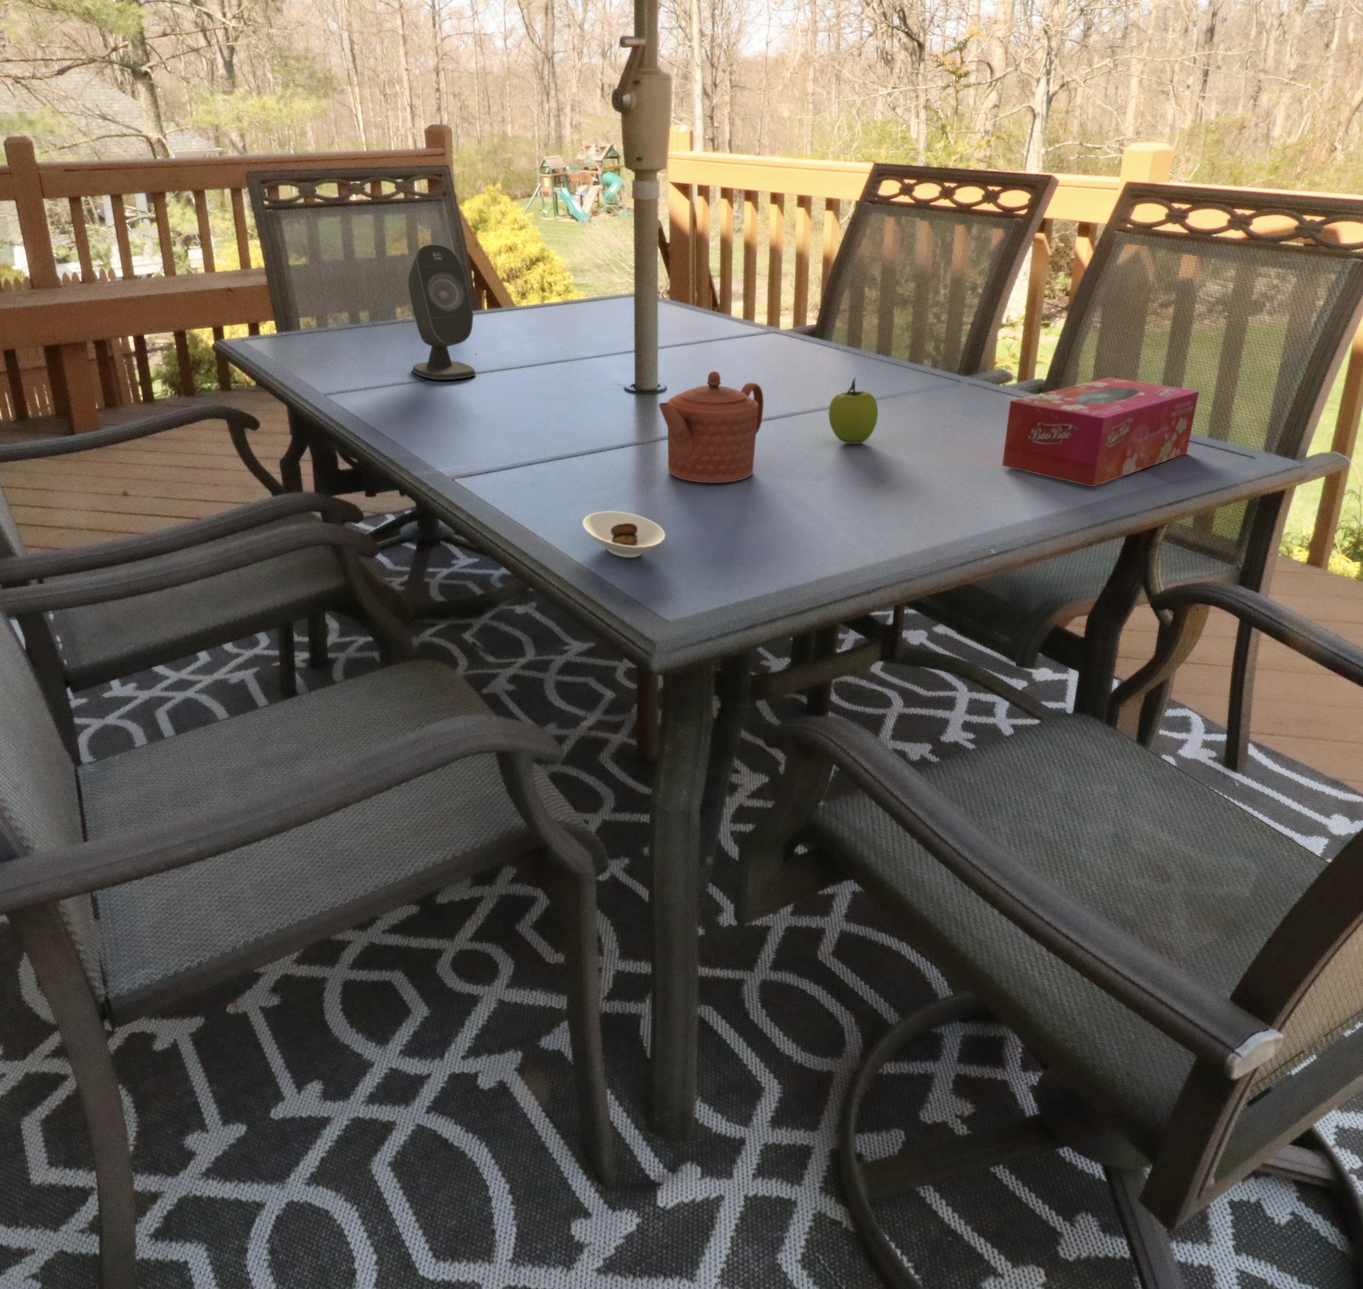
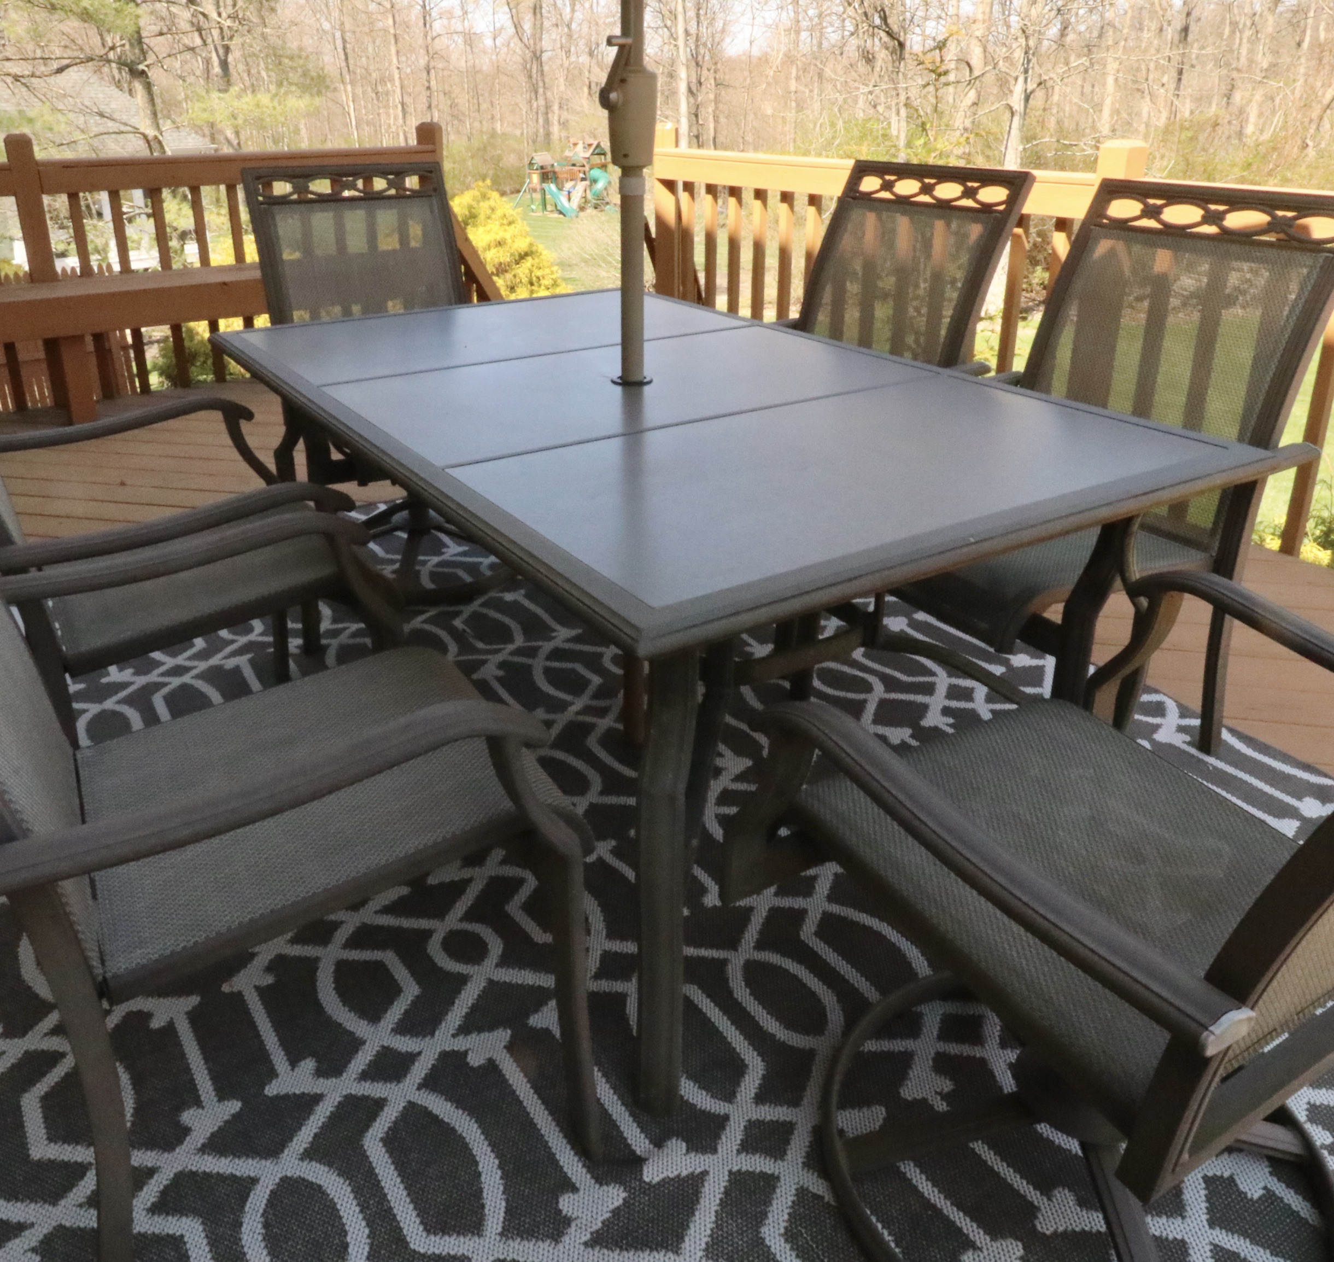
- fruit (854, 411)
- tissue box (1101, 428)
- saucer (623, 537)
- speaker (437, 309)
- teapot (711, 423)
